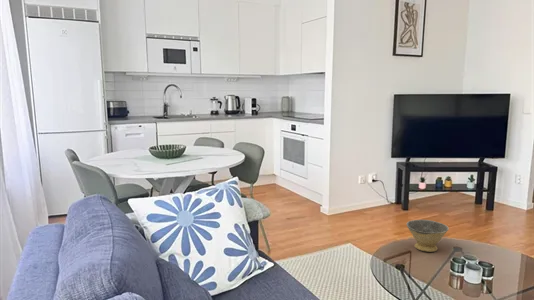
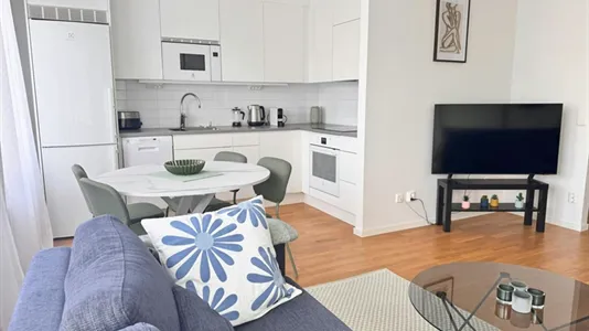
- bowl (426, 236)
